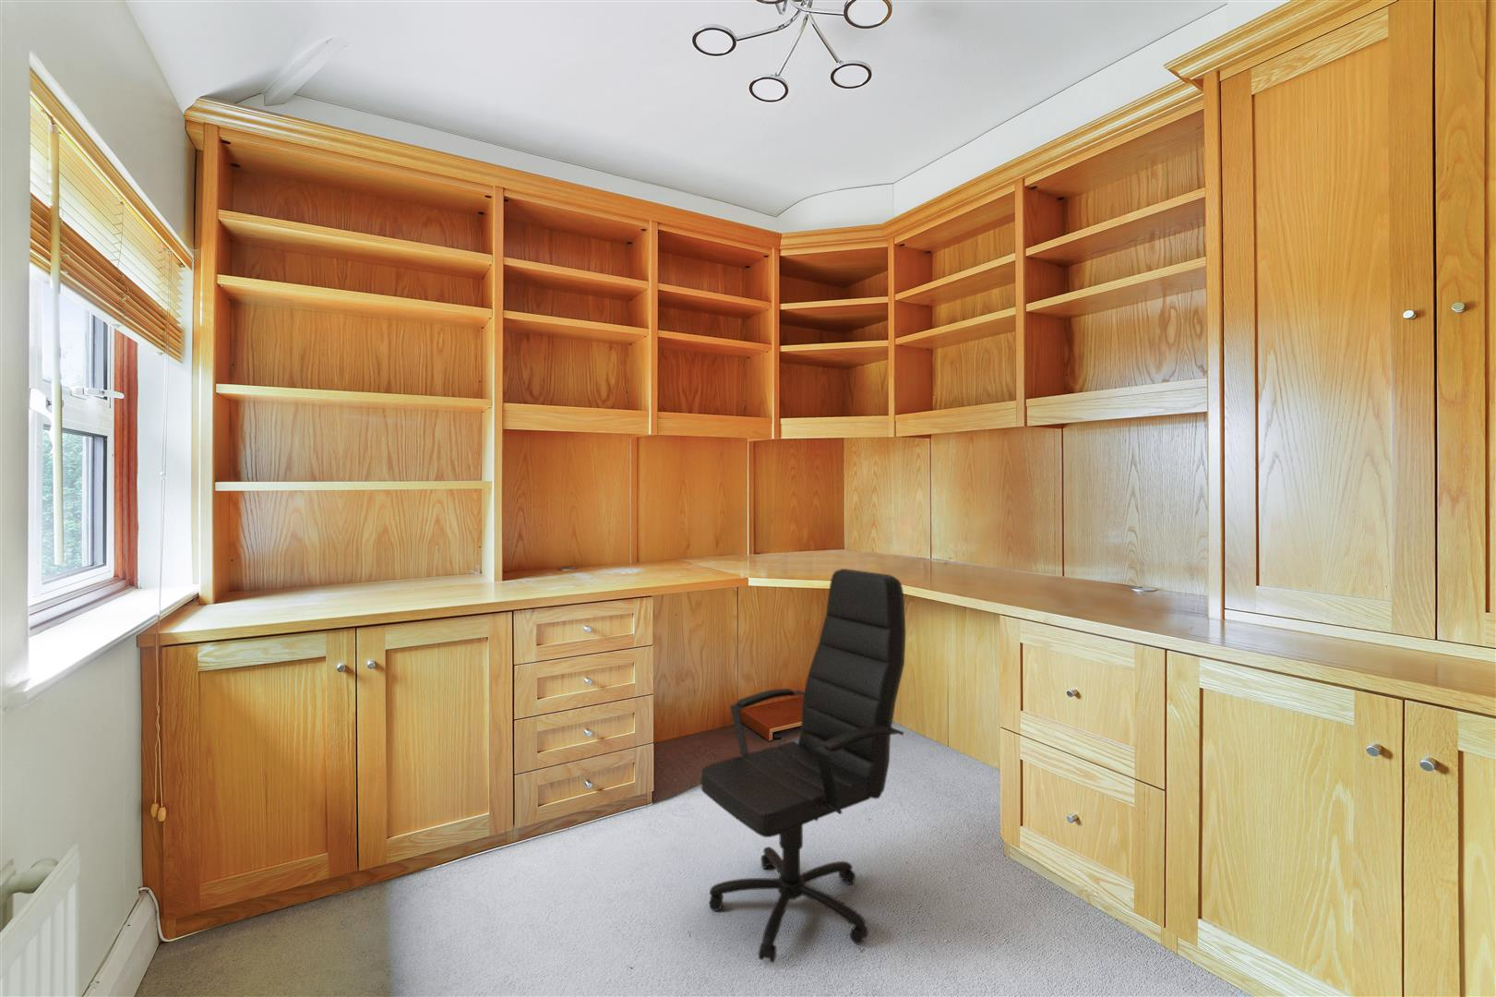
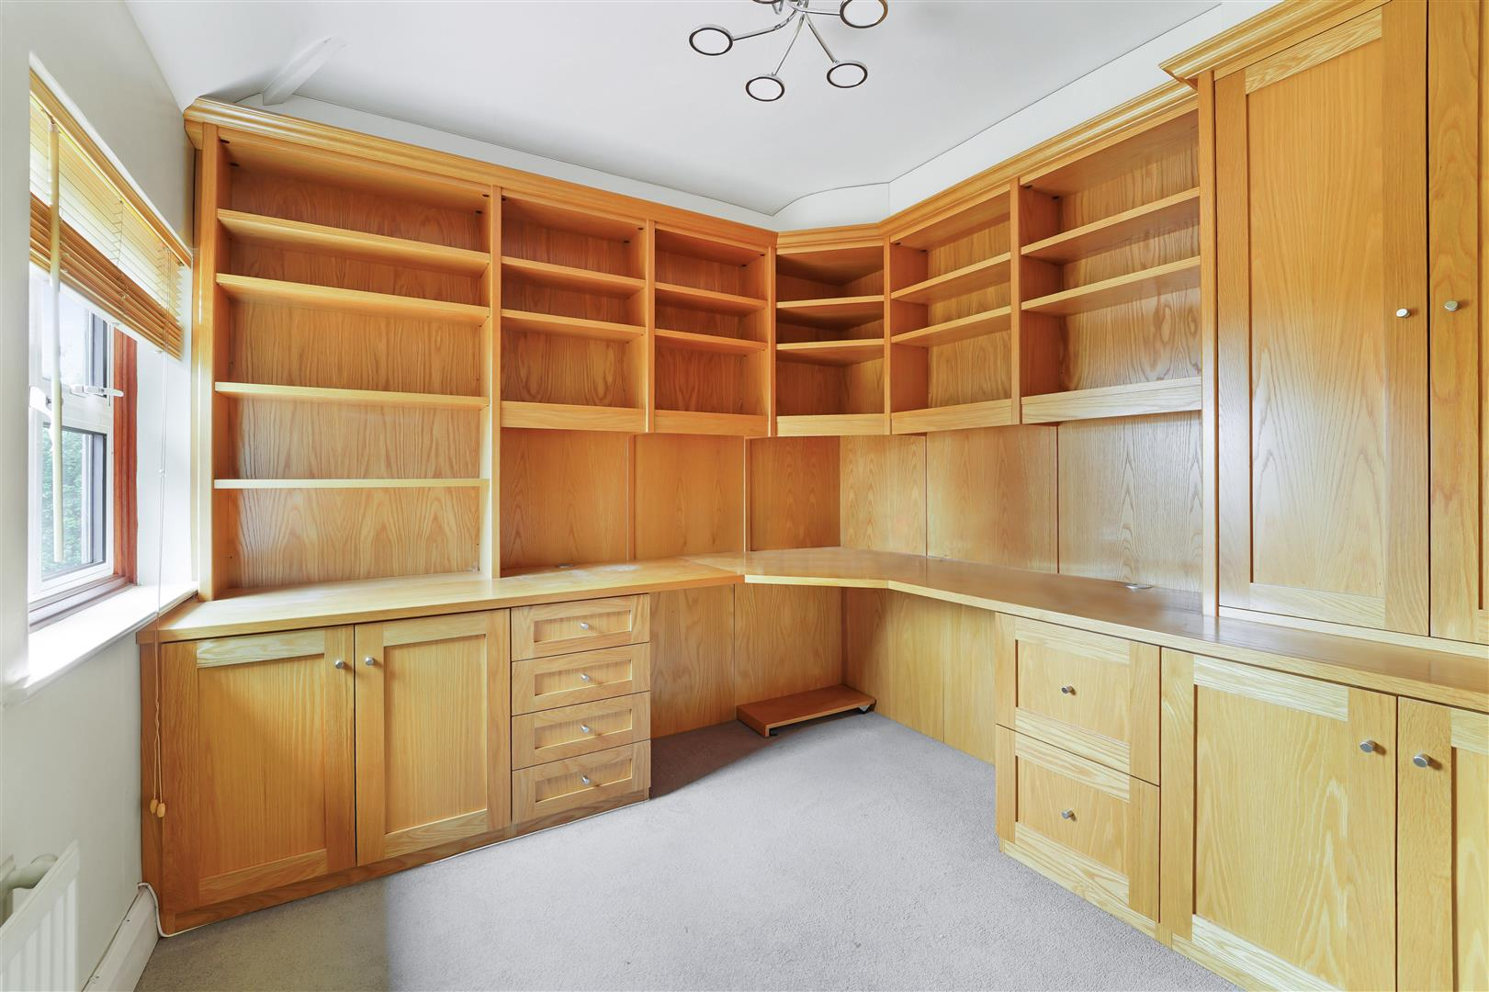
- office chair (805, 739)
